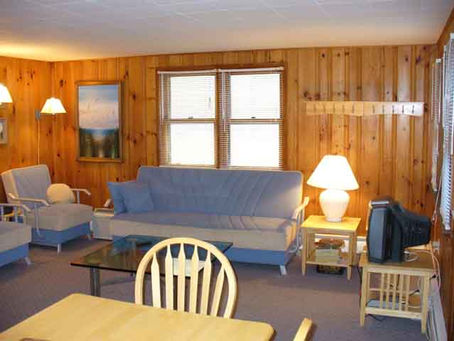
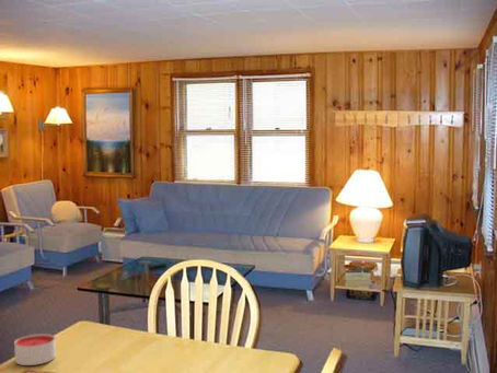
+ candle (35, 348)
